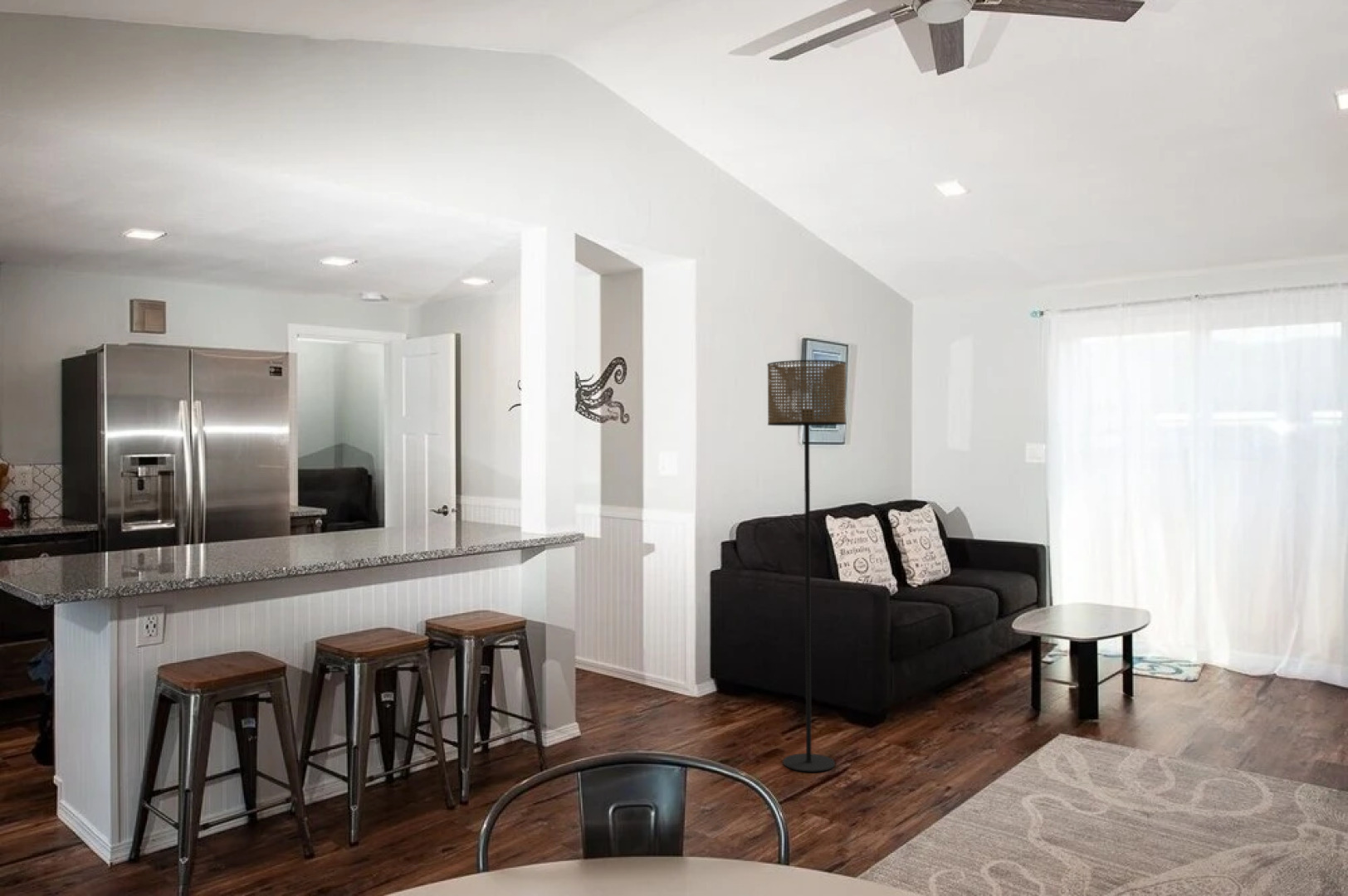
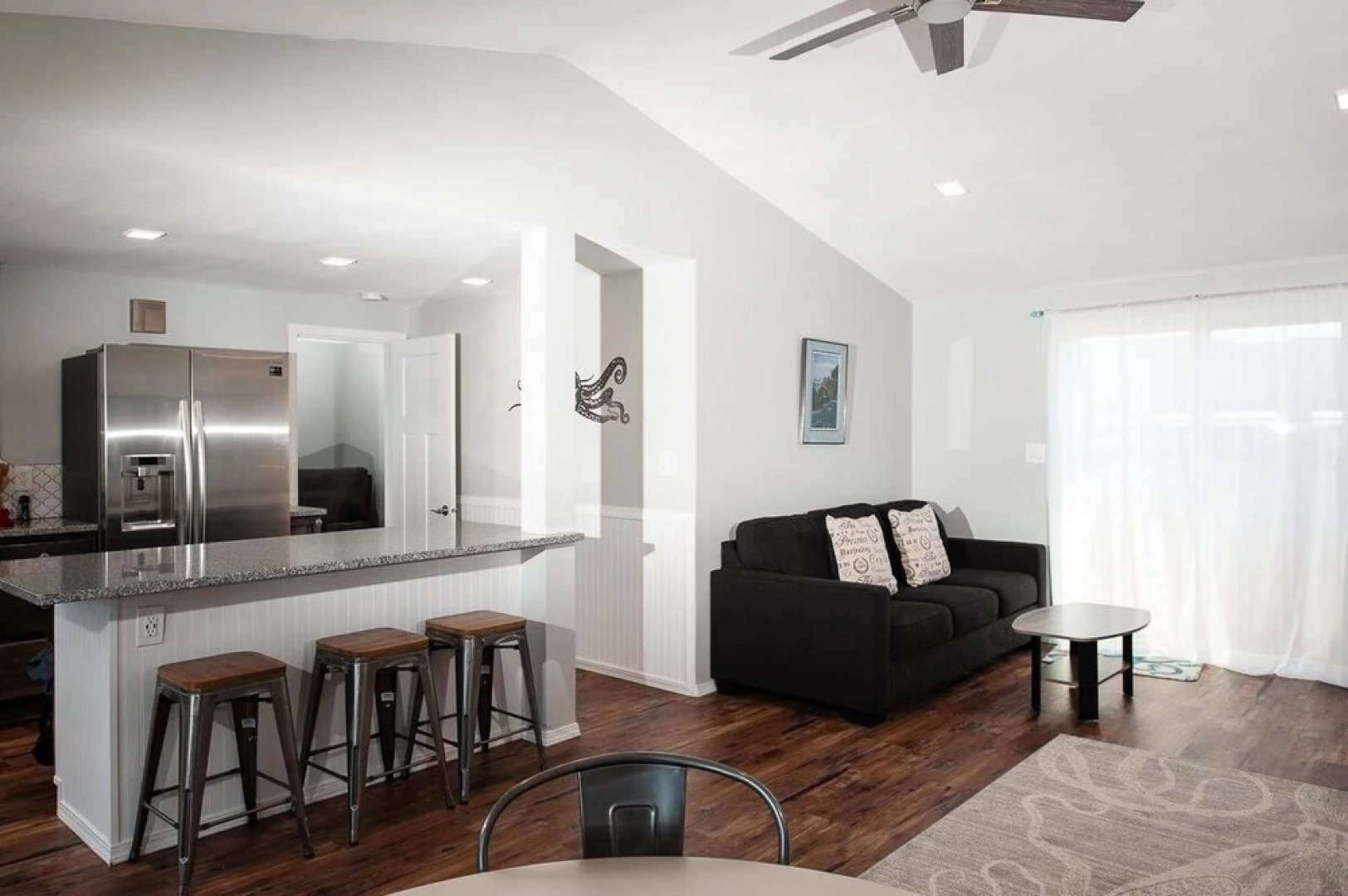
- floor lamp (808, 563)
